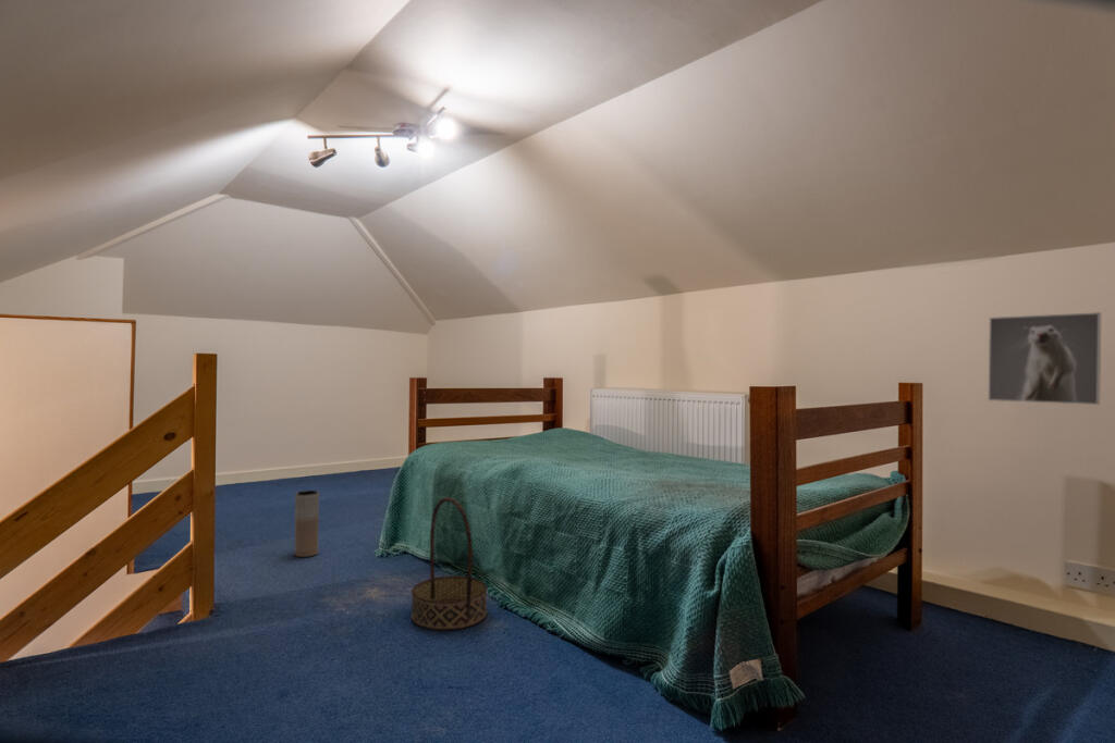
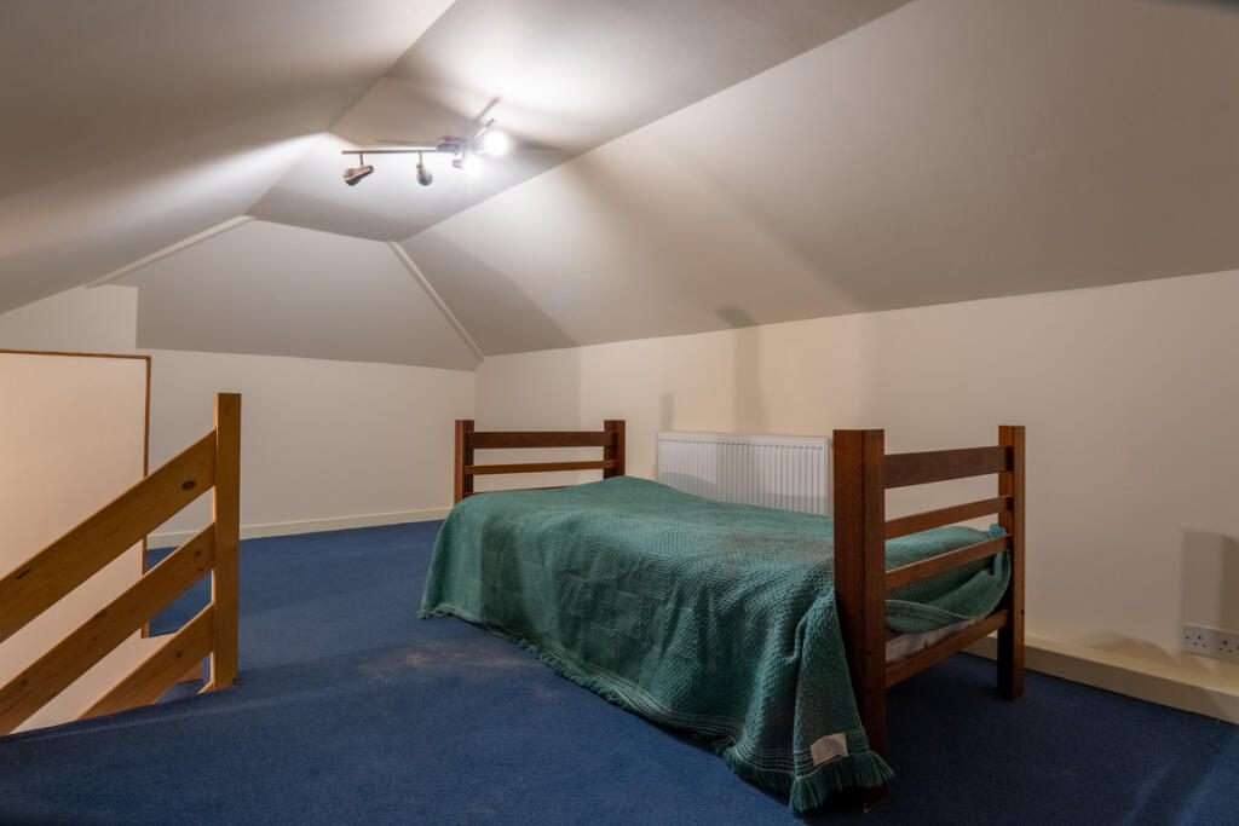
- basket (433, 556)
- vase (306, 523)
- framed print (1041, 358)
